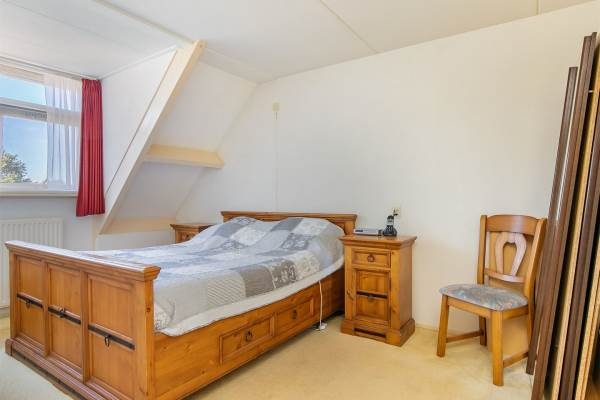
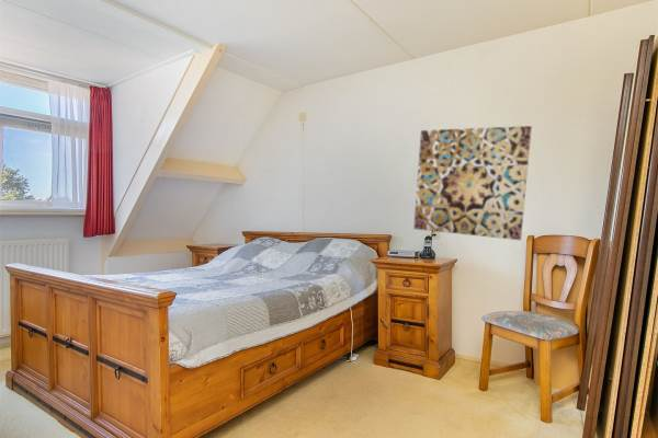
+ wall art (467, 182)
